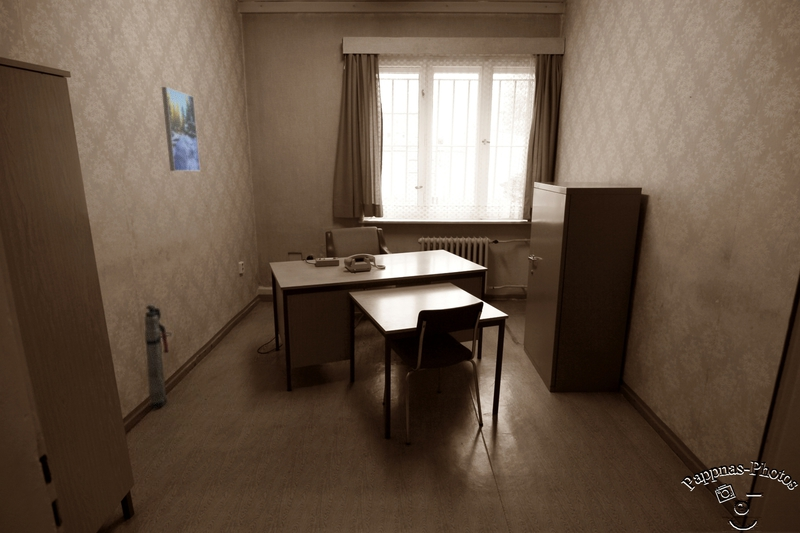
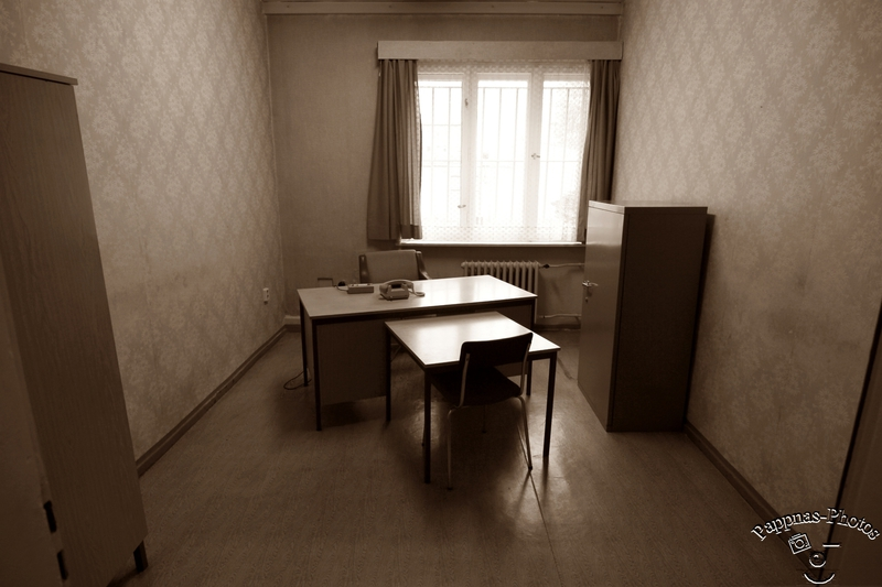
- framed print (182, 132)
- standpipe (158, 355)
